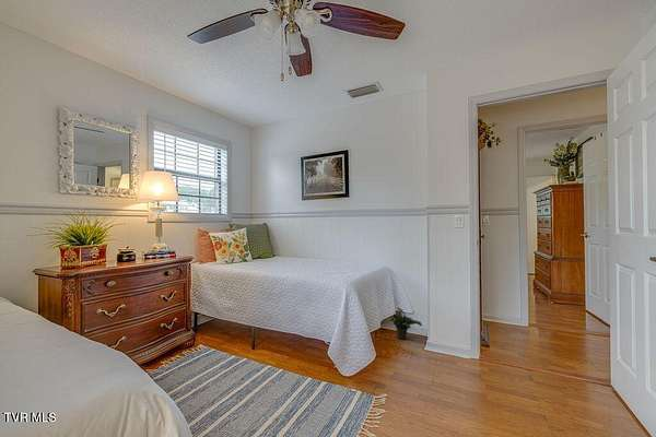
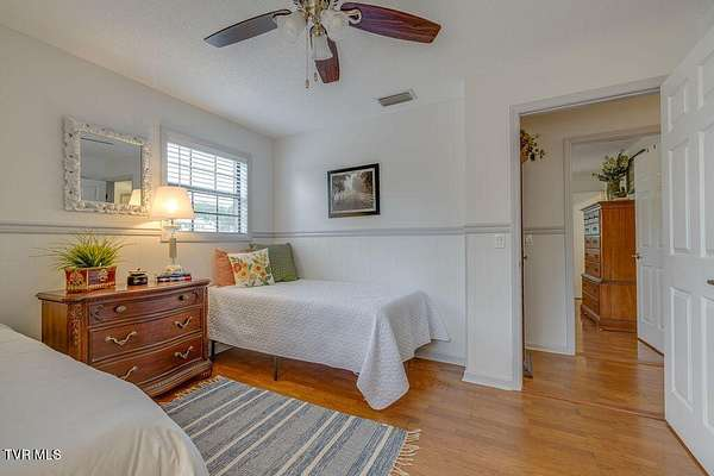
- potted plant (405, 323)
